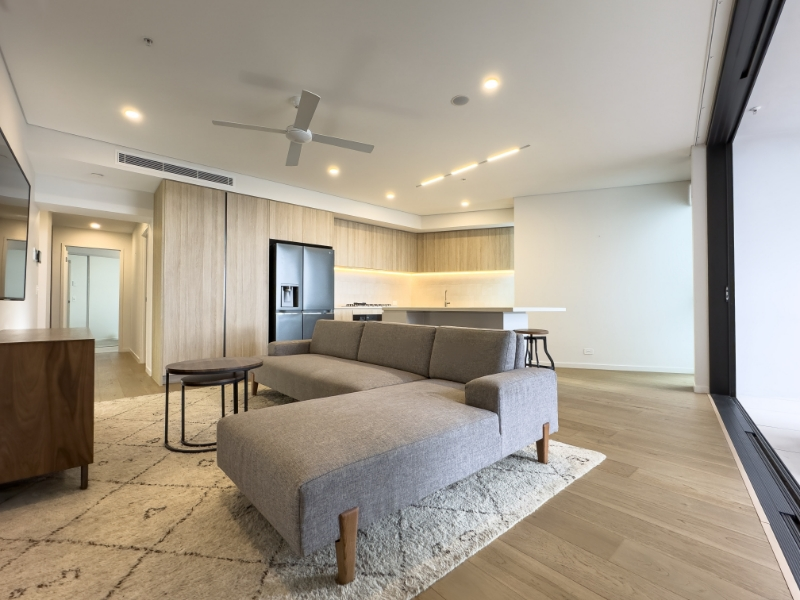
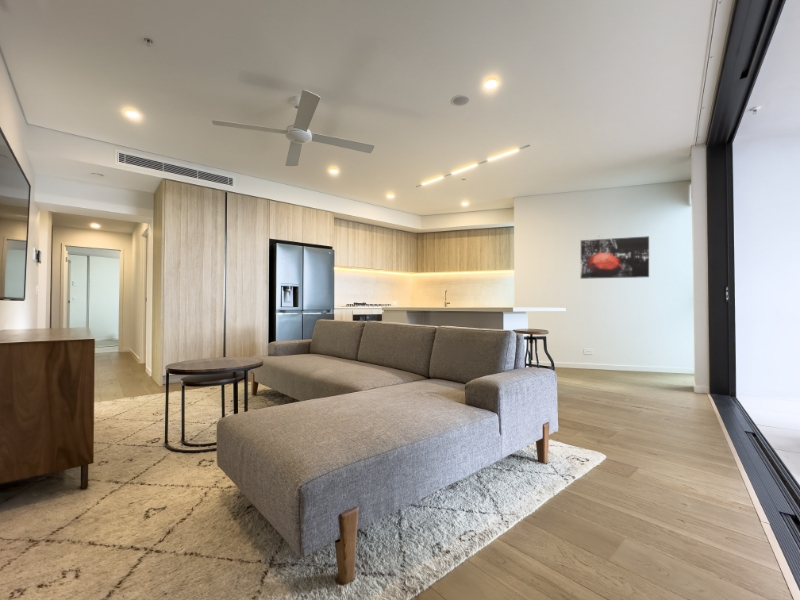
+ wall art (613, 258)
